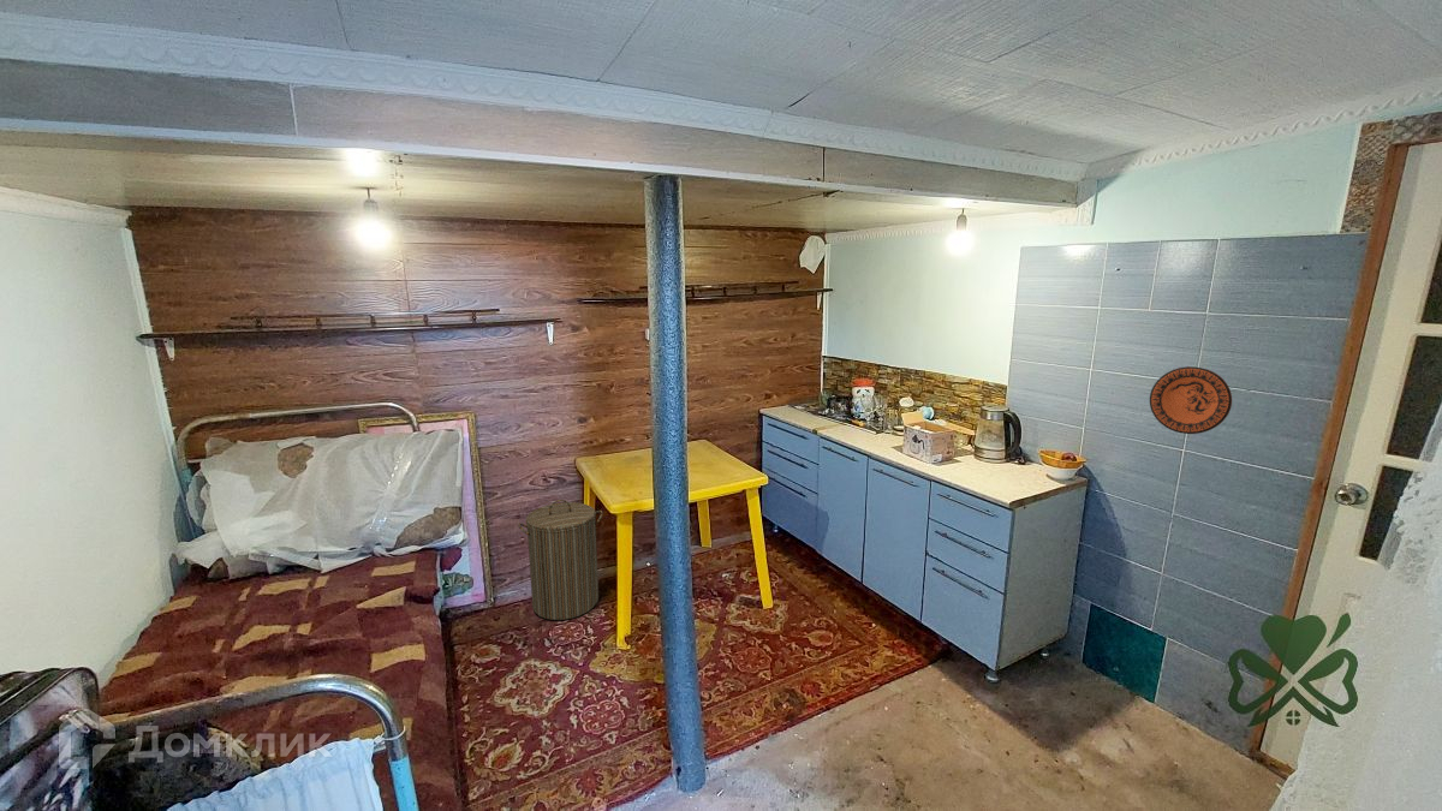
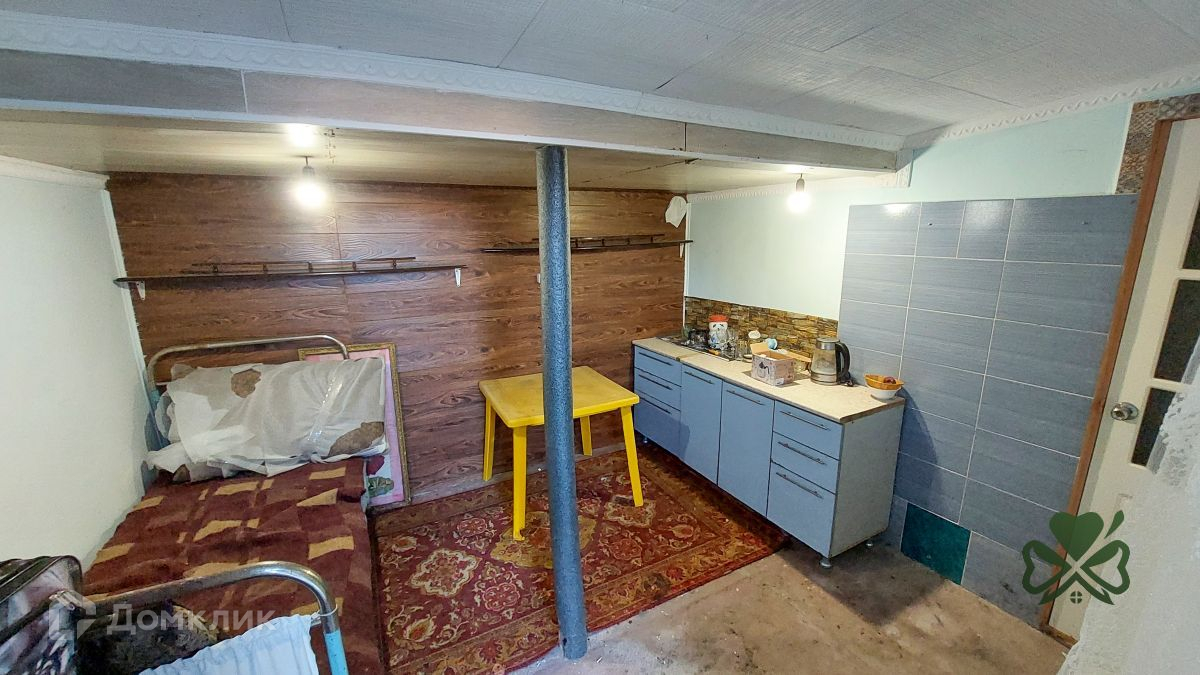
- laundry hamper (562, 551)
- decorative plate (1188, 400)
